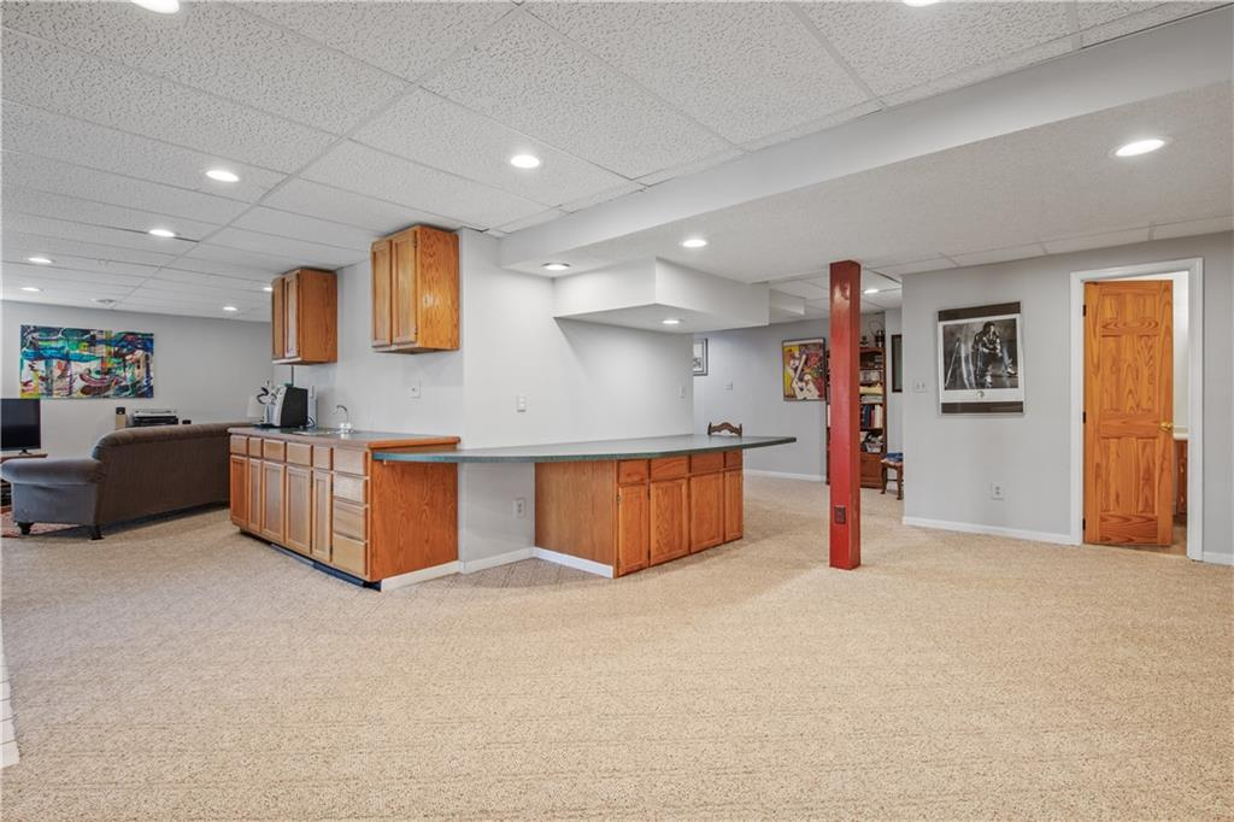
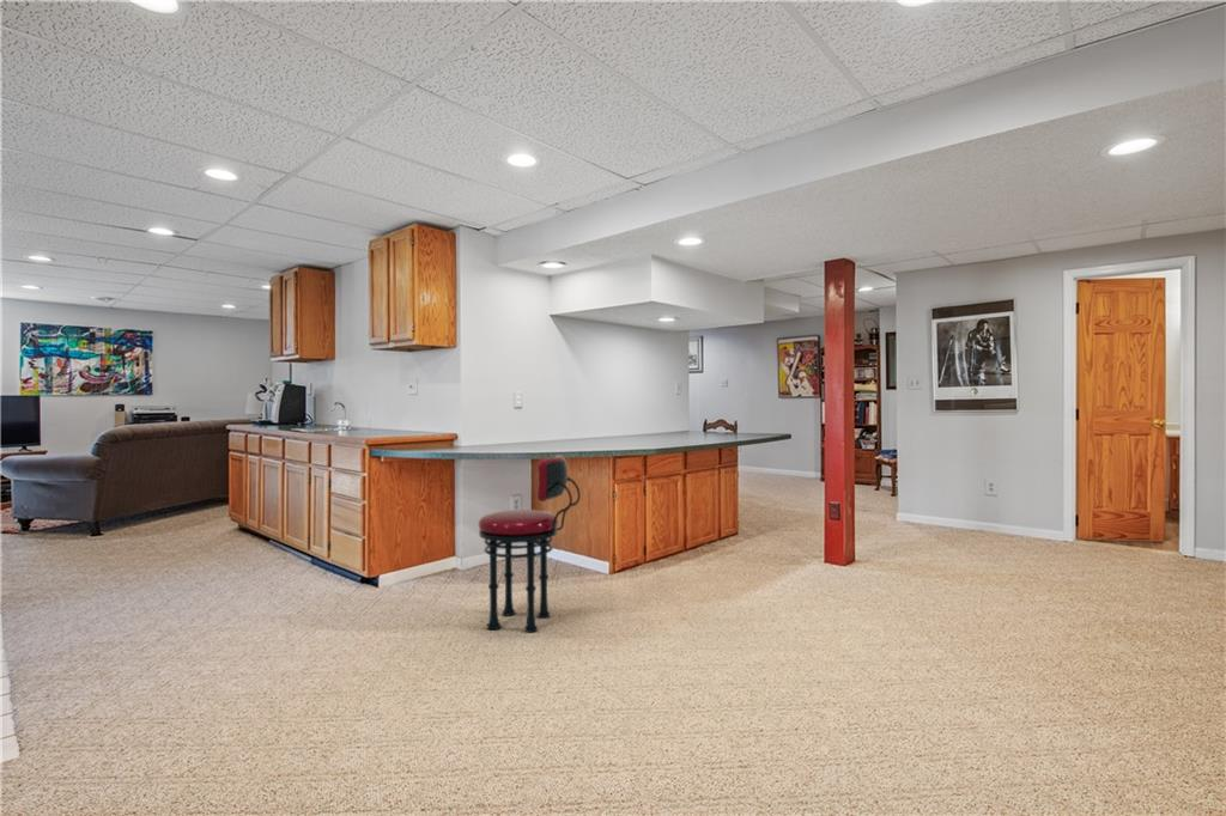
+ stool (528, 538)
